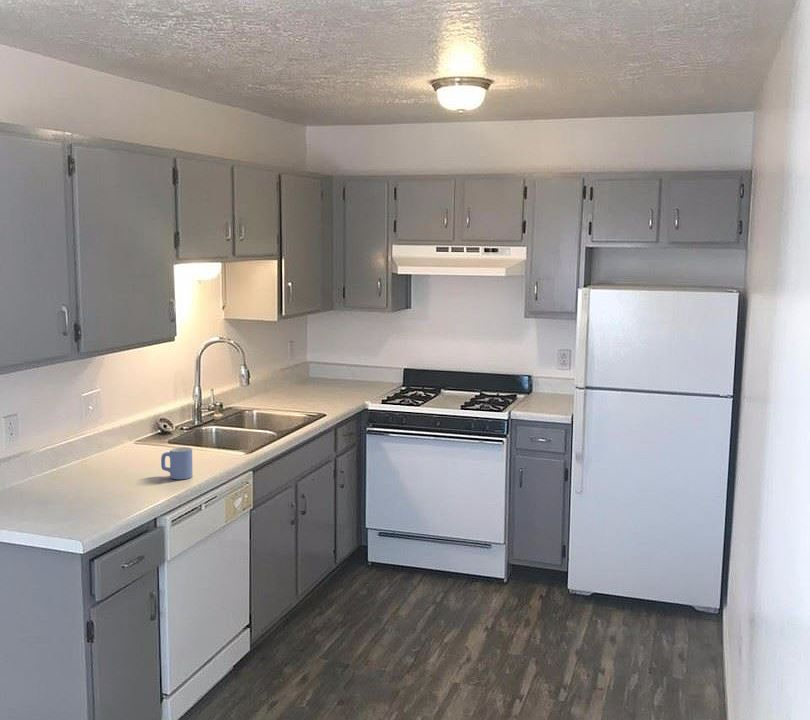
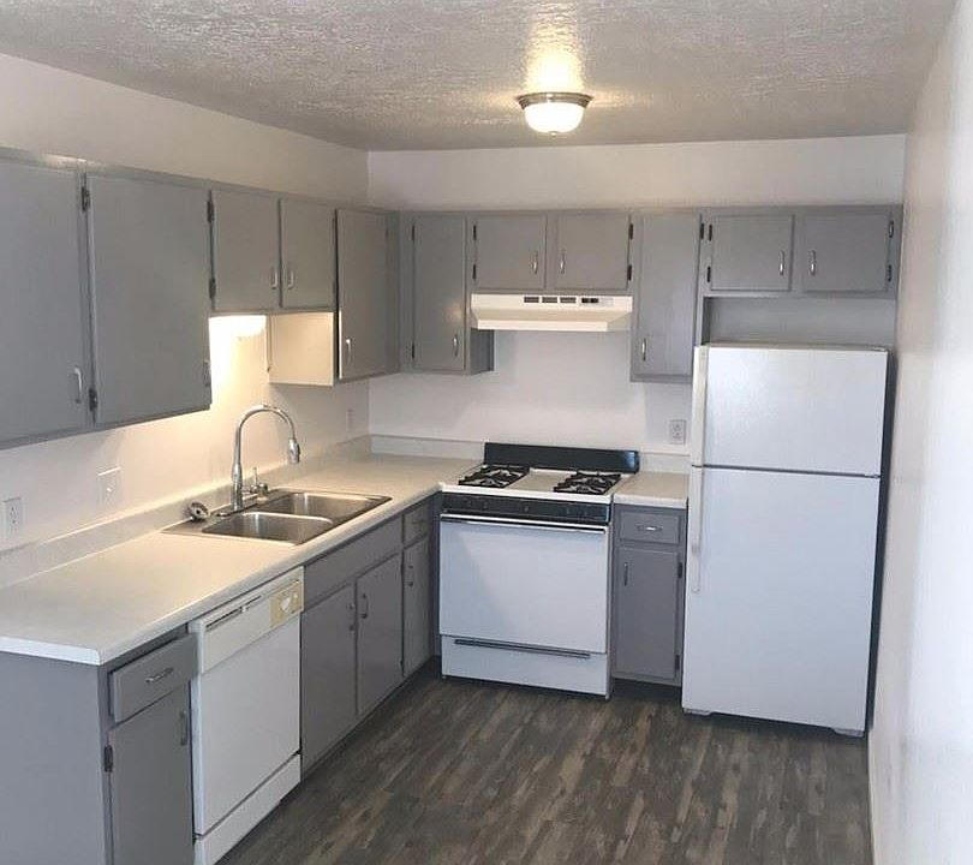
- mug (177, 462)
